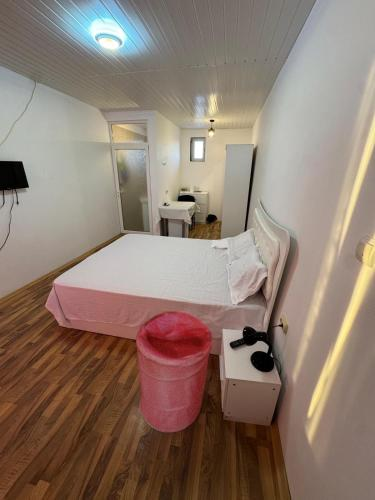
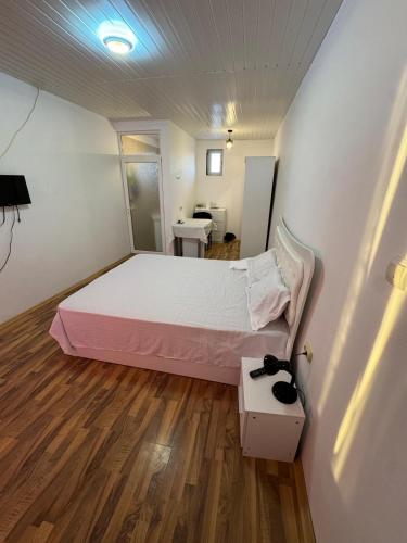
- laundry hamper (173, 366)
